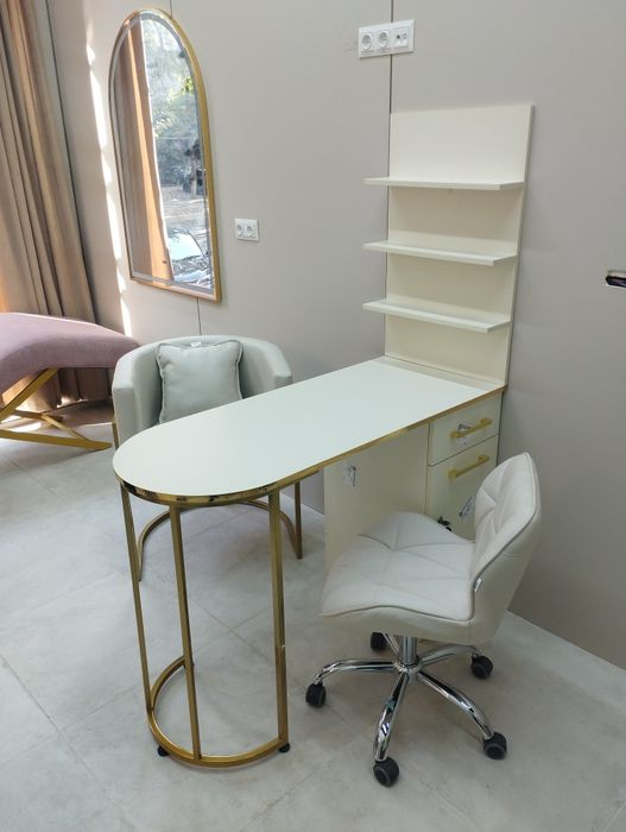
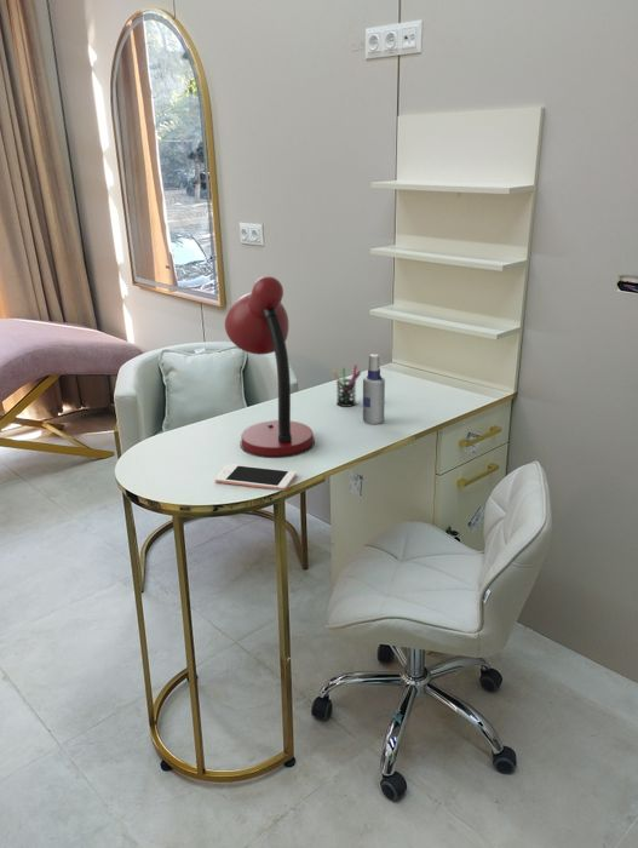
+ spray bottle (373, 388)
+ cell phone (255, 476)
+ desk lamp (268, 353)
+ pen holder (346, 384)
